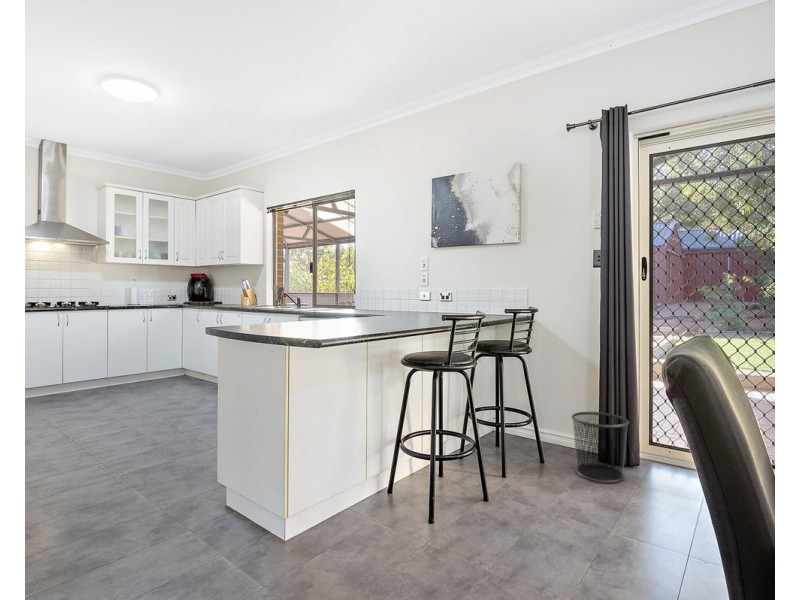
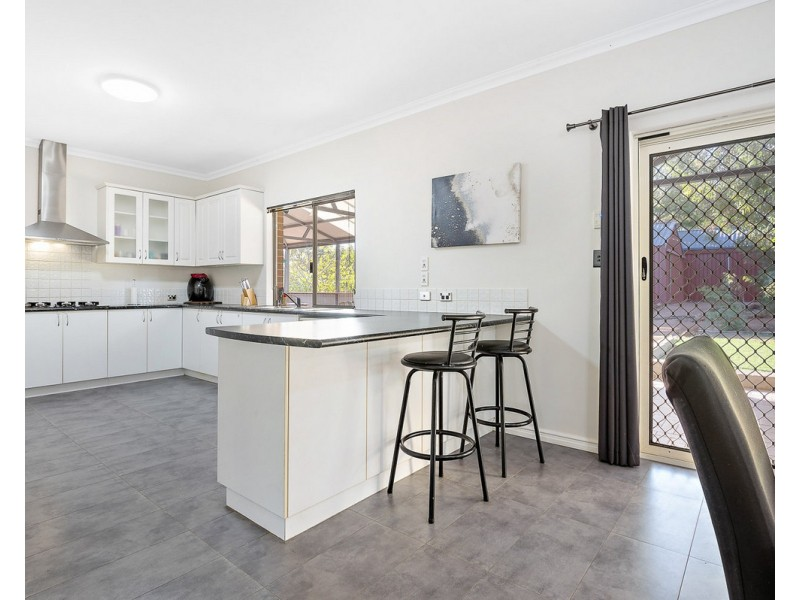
- waste bin (599, 446)
